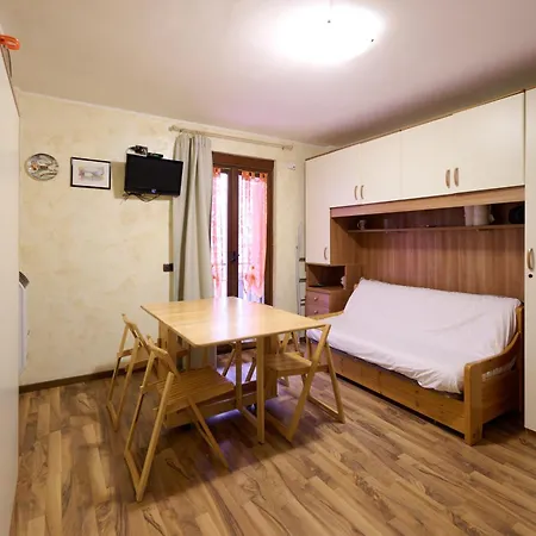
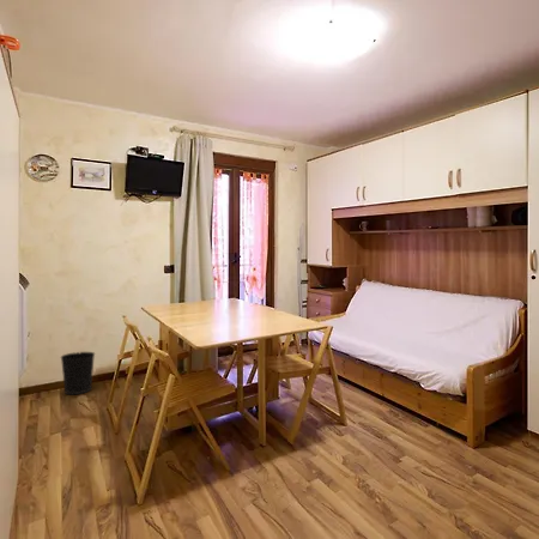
+ wastebasket (78, 373)
